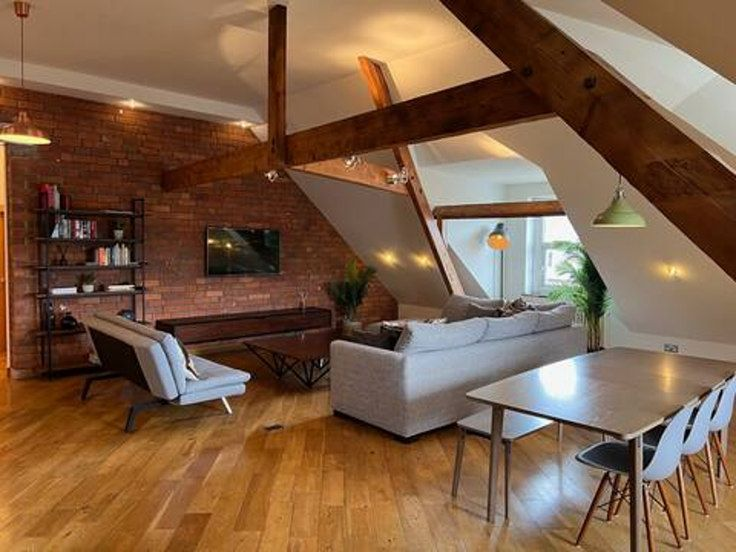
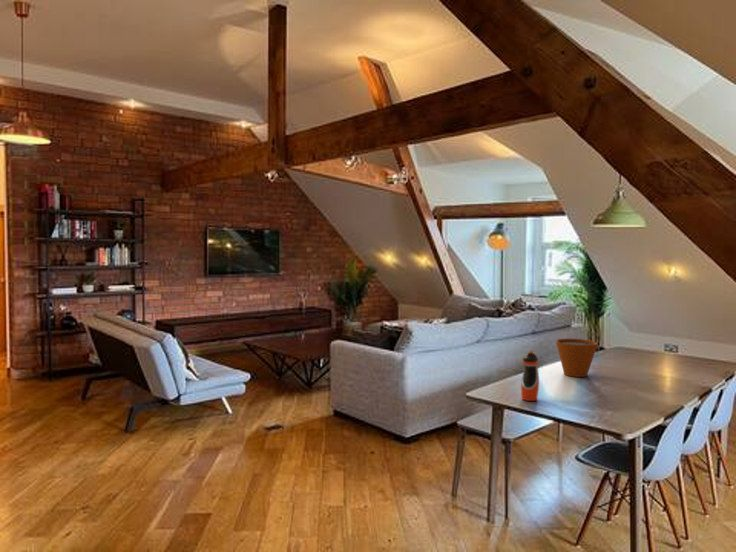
+ water bottle (530, 375)
+ flower pot (576, 358)
